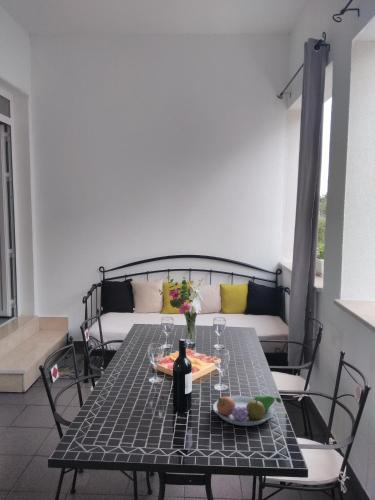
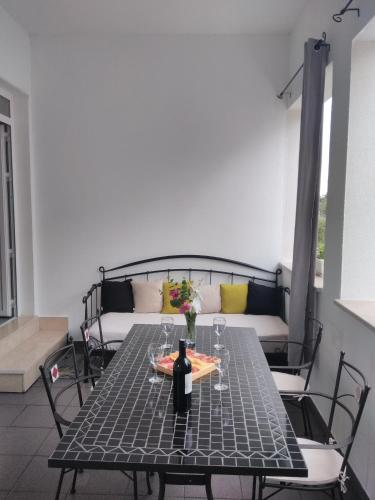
- fruit bowl (245, 403)
